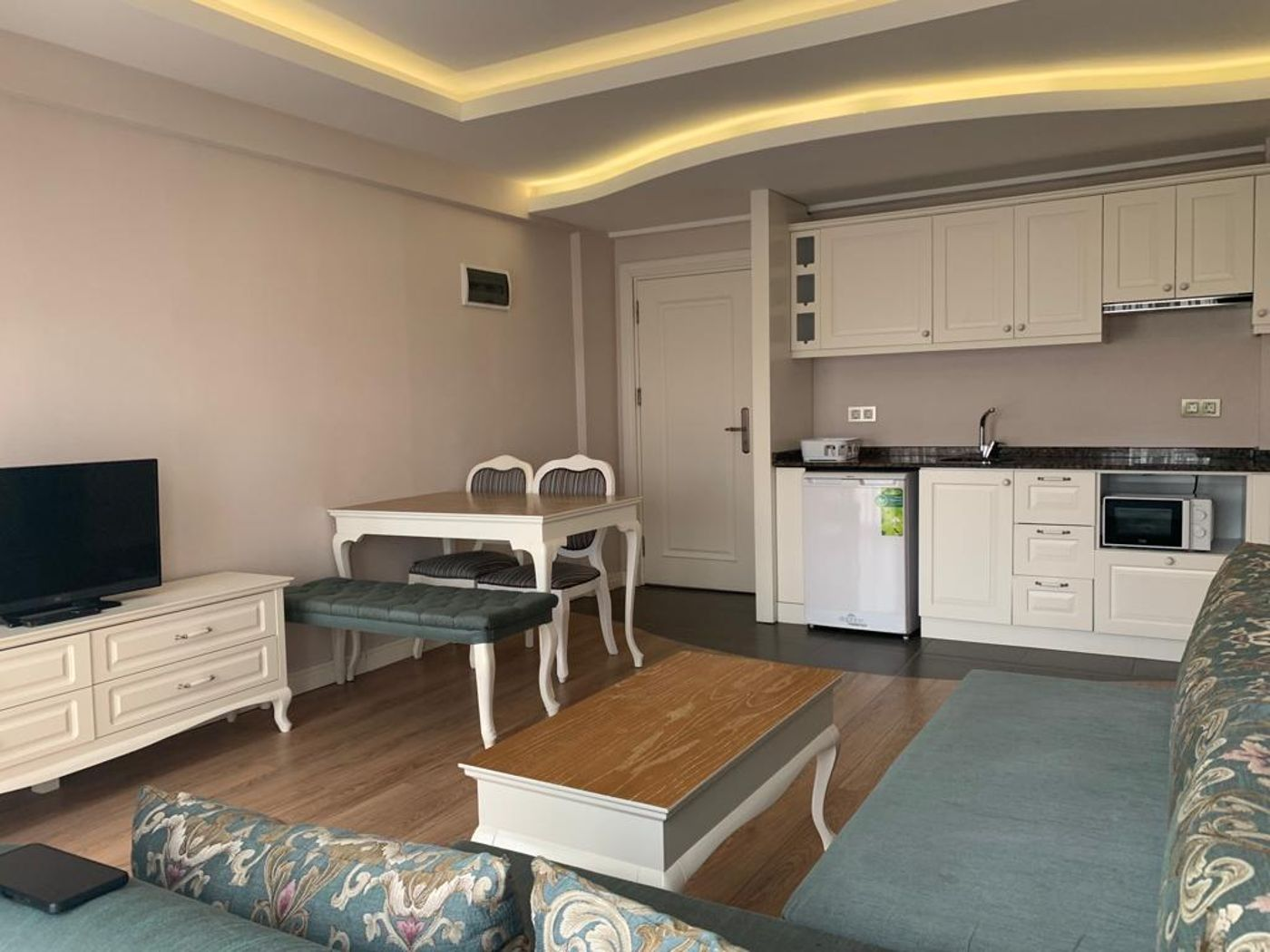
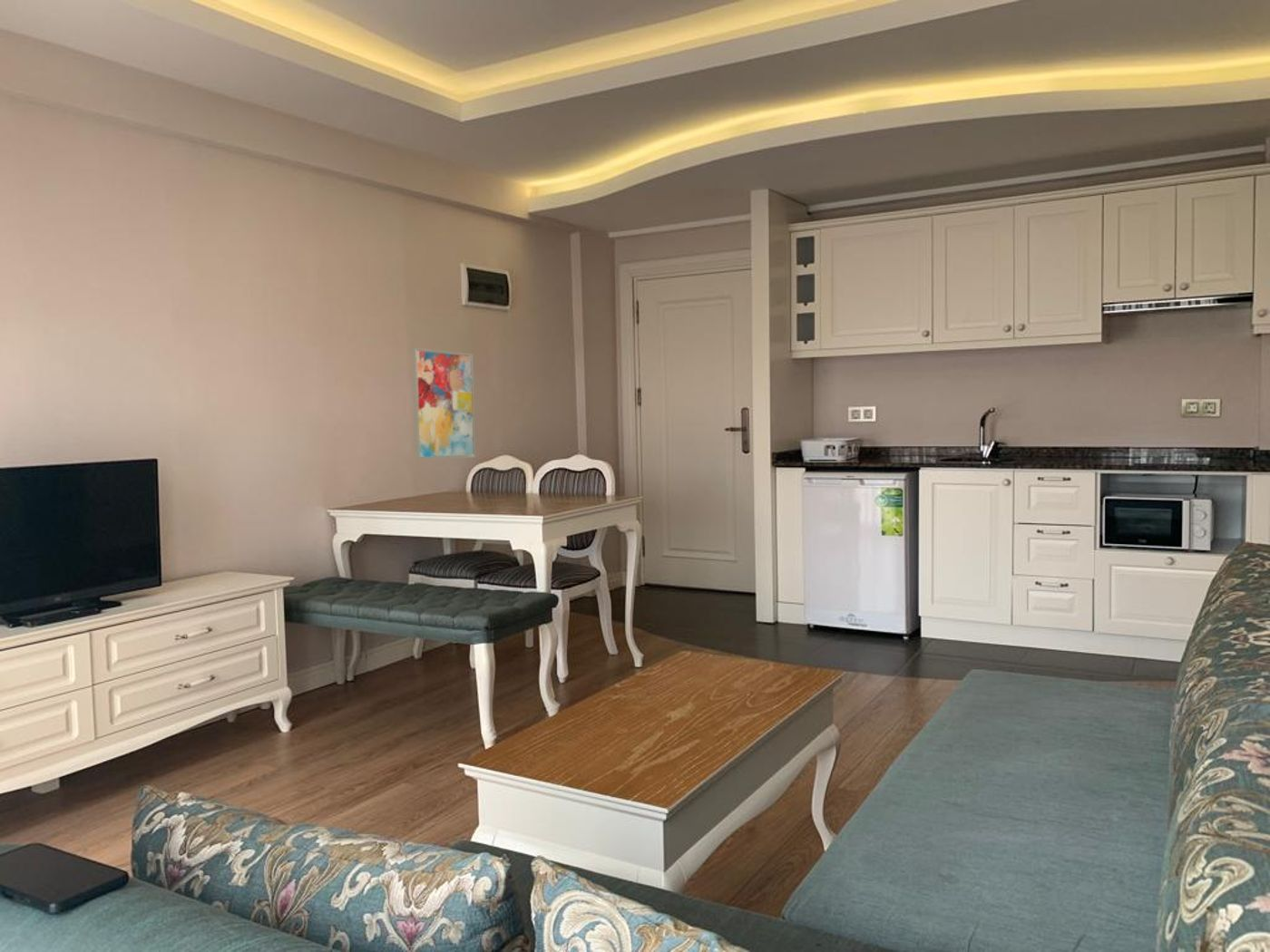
+ wall art (444, 404)
